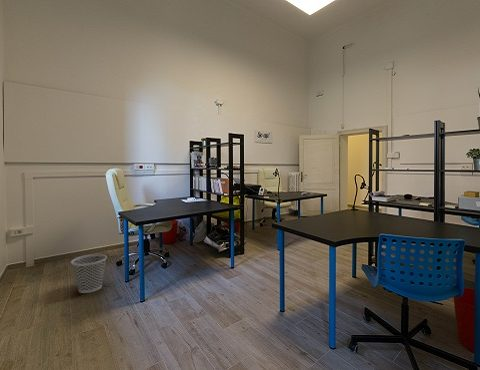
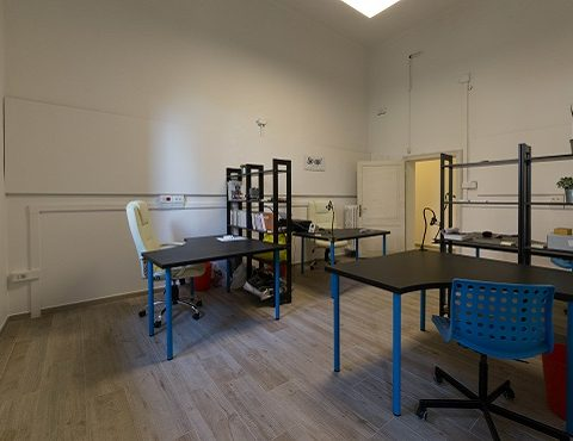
- wastebasket (90, 273)
